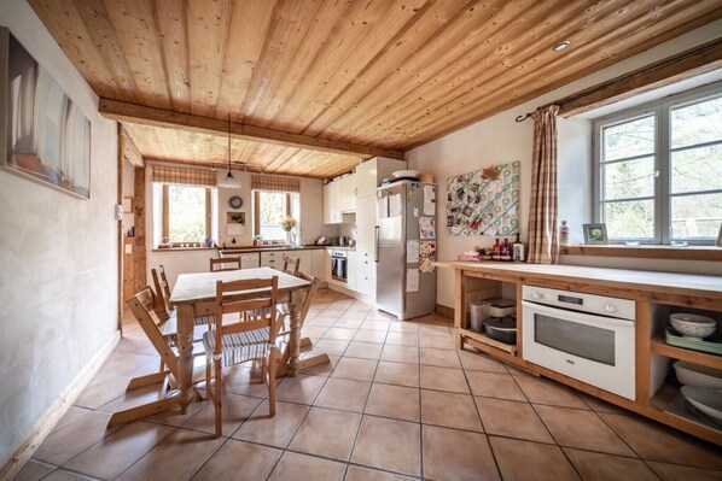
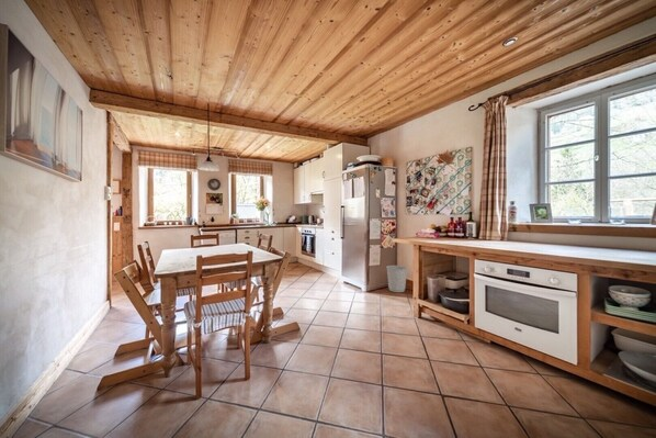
+ trash can (396, 278)
